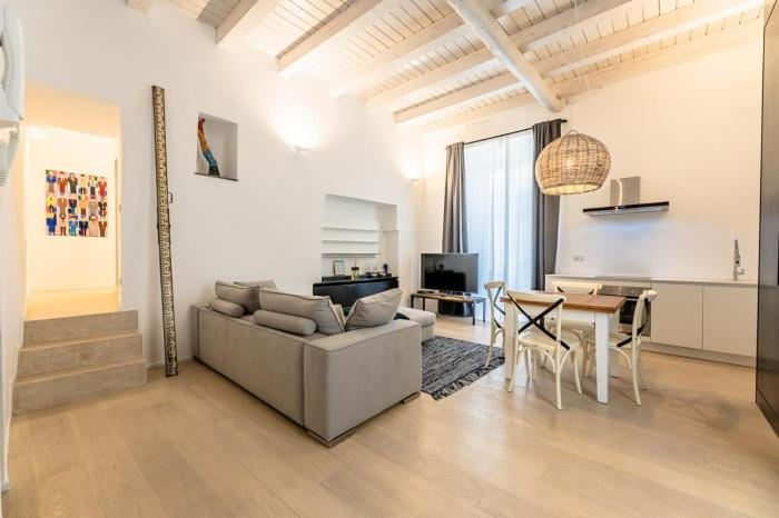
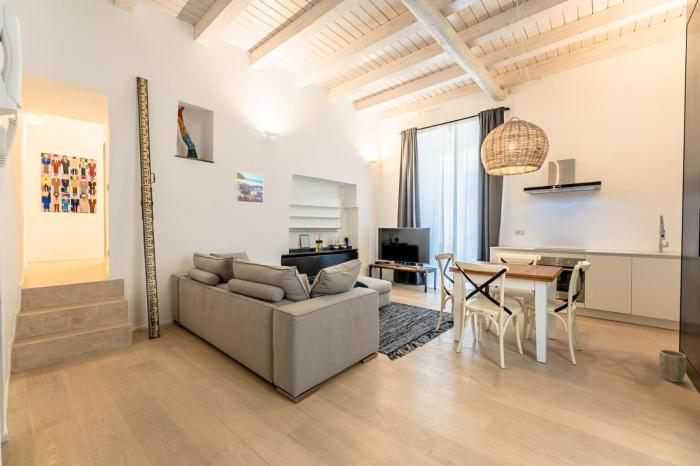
+ plant pot (672, 366)
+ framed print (249, 188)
